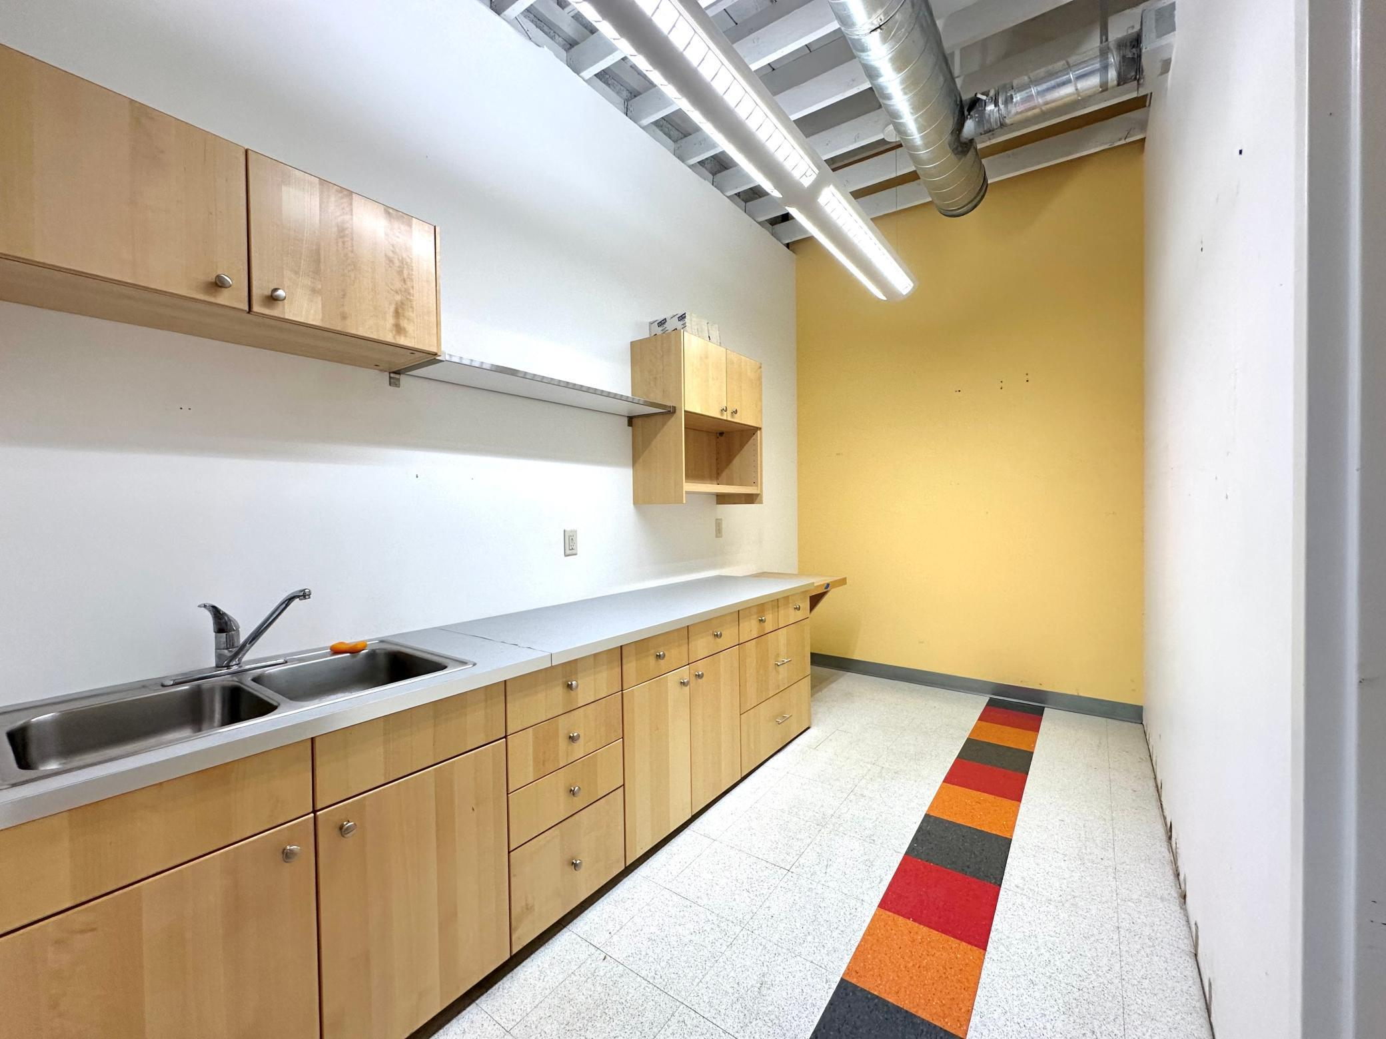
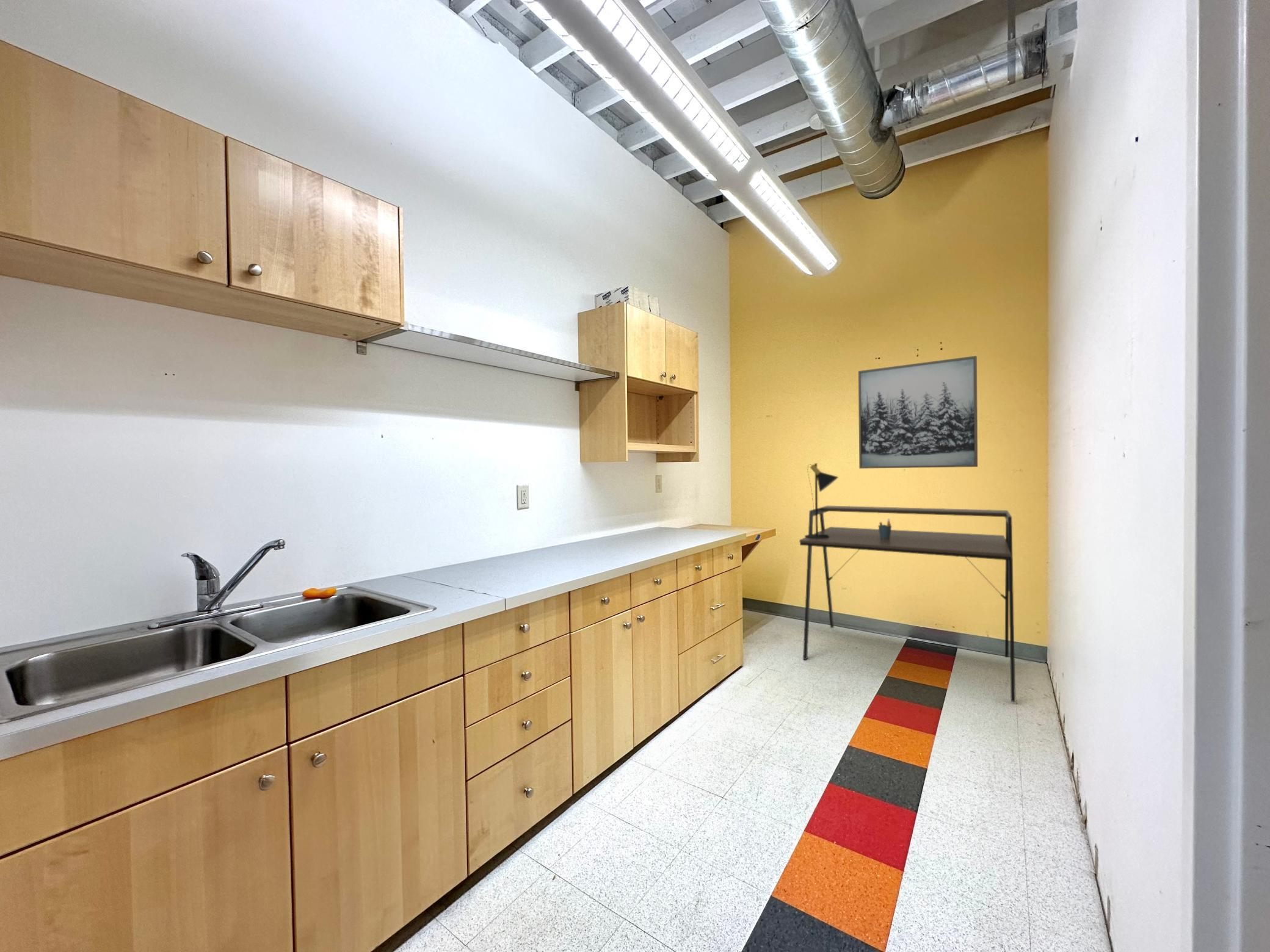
+ table lamp (817, 500)
+ wall art (914, 416)
+ desk (910, 553)
+ pen holder (885, 528)
